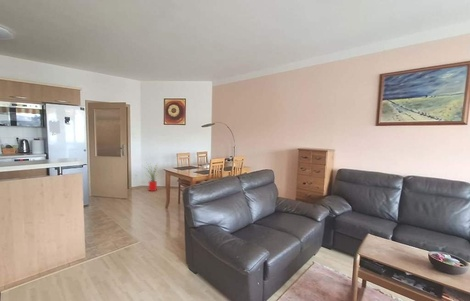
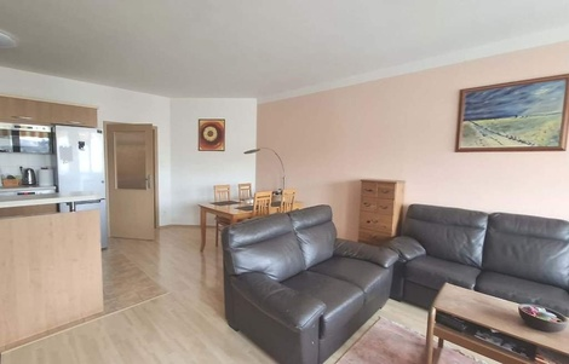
- house plant (152, 176)
